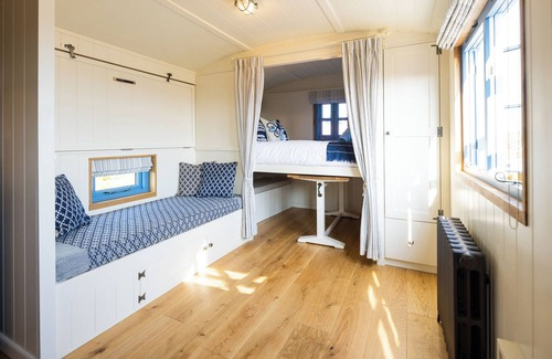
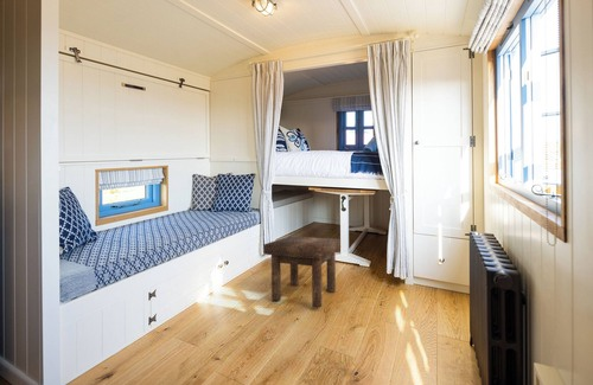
+ stool (304, 264)
